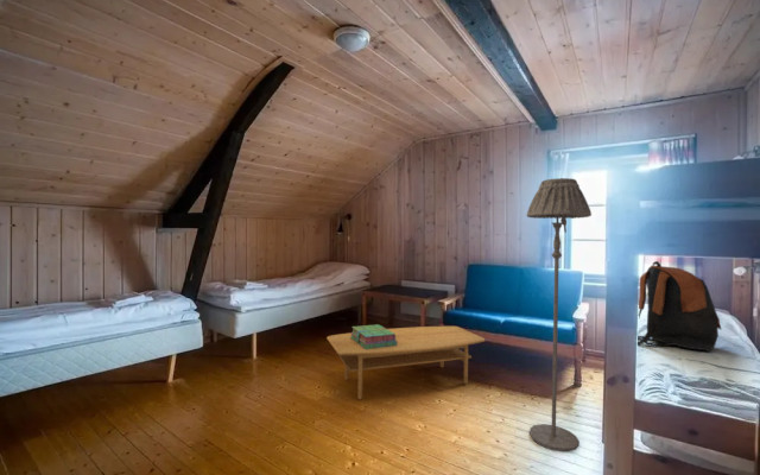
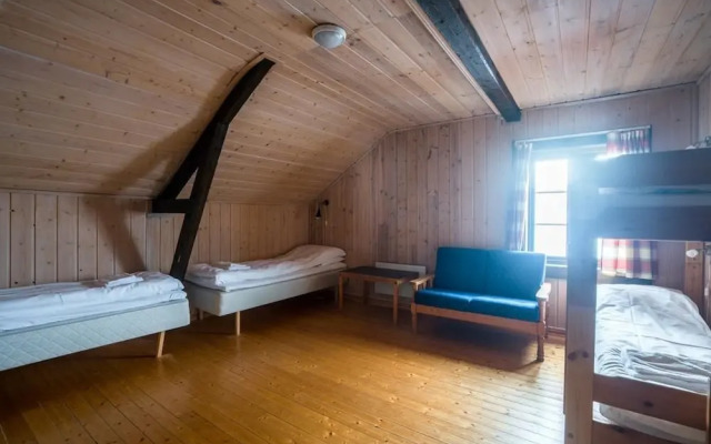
- stack of books (373, 335)
- floor lamp (556, 309)
- backpack (671, 302)
- coffee table (405, 359)
